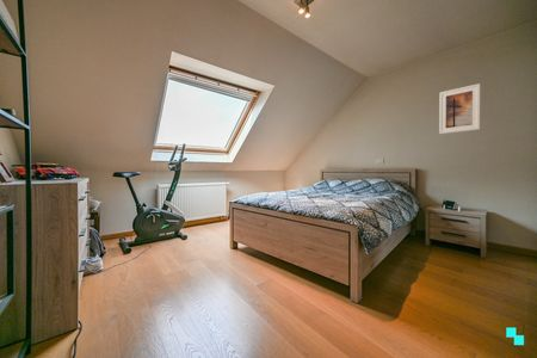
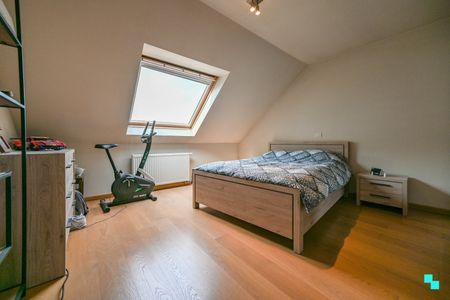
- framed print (458, 110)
